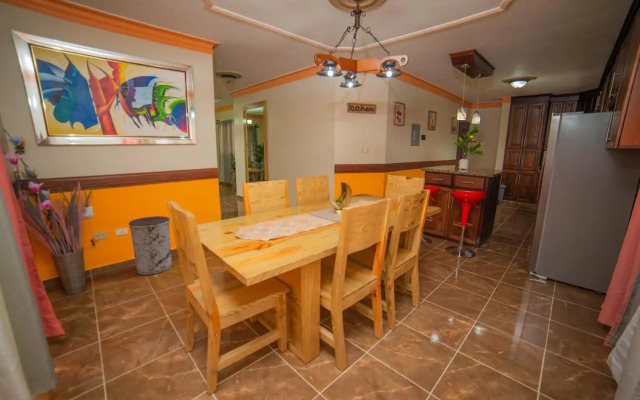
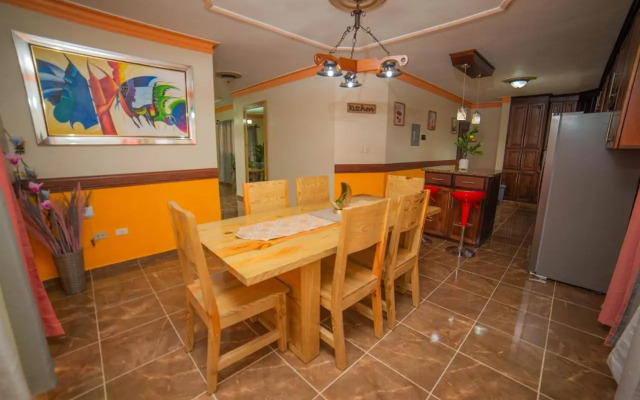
- trash can (152, 243)
